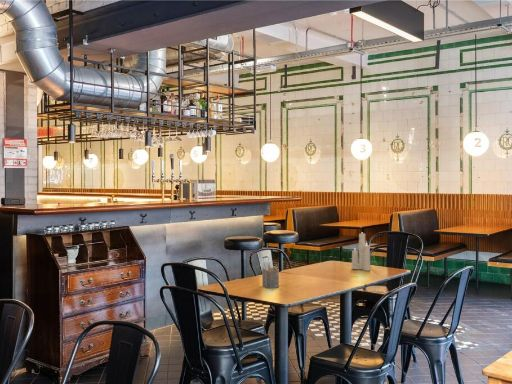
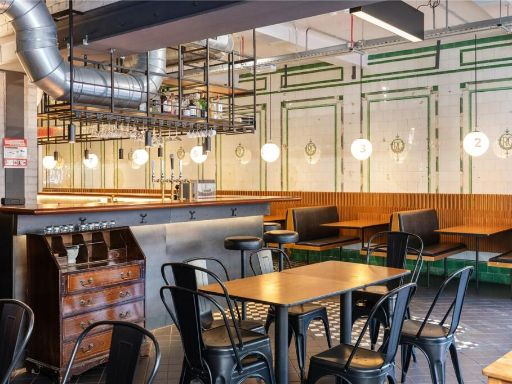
- candle (361, 248)
- napkin holder (270, 274)
